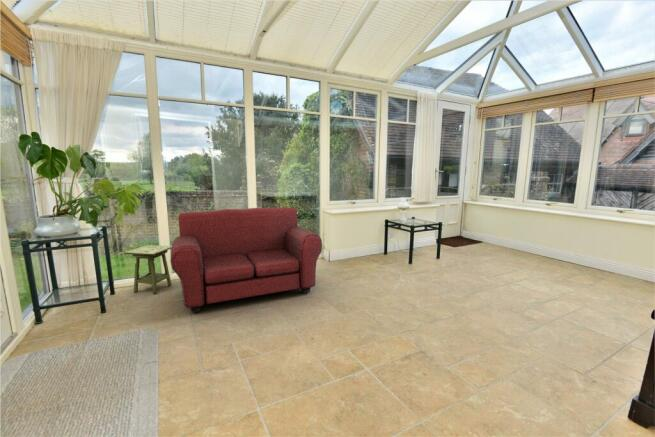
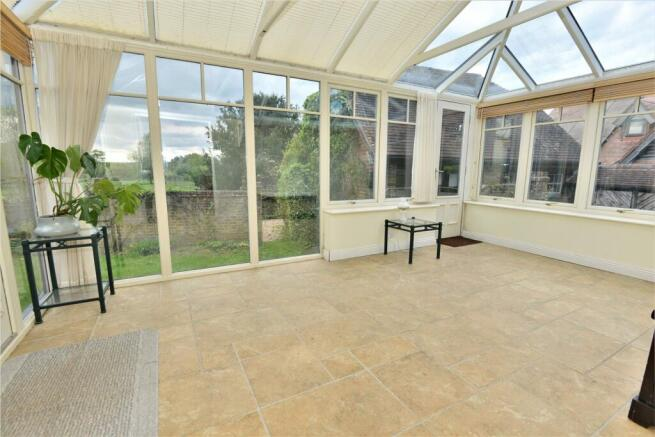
- side table (151, 269)
- loveseat (247, 251)
